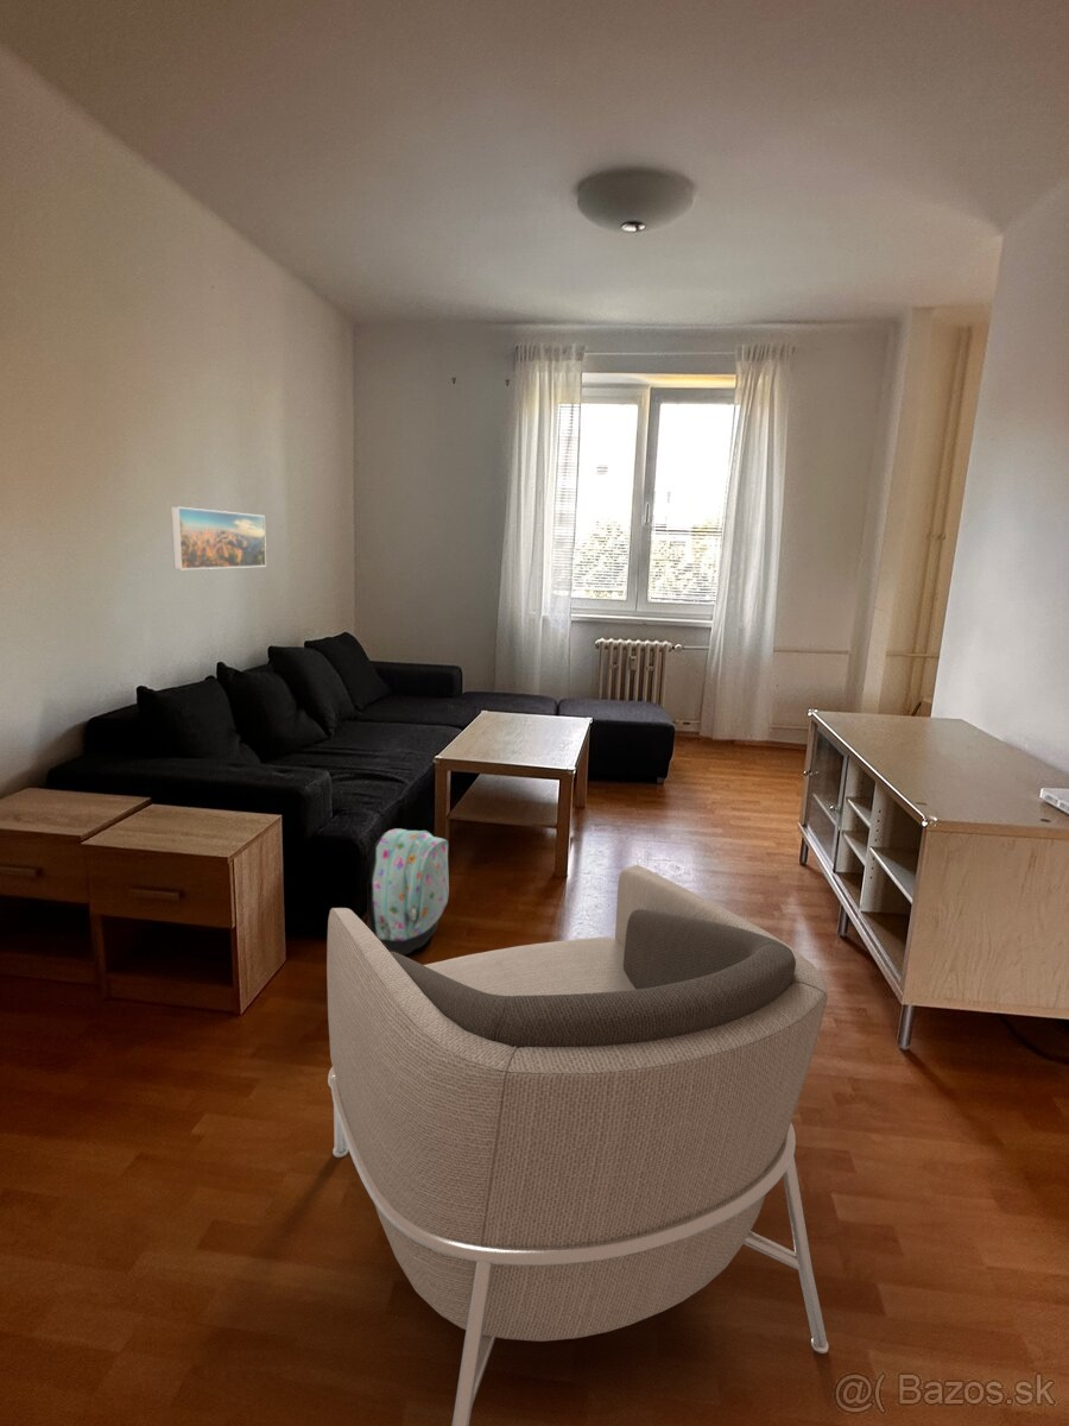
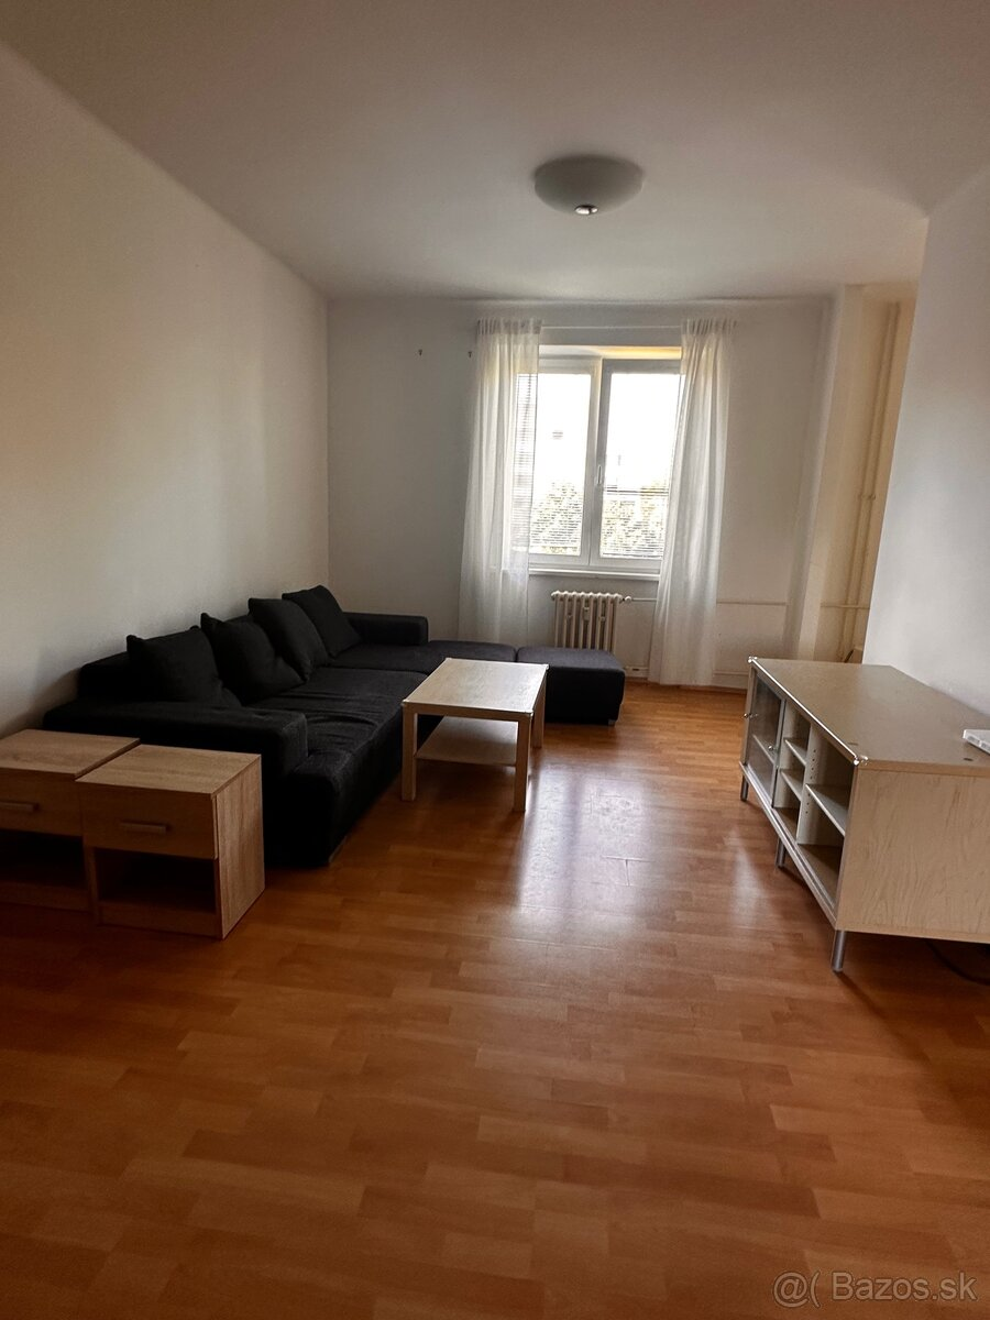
- backpack (409, 884)
- armchair (564, 1066)
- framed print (223, 540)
